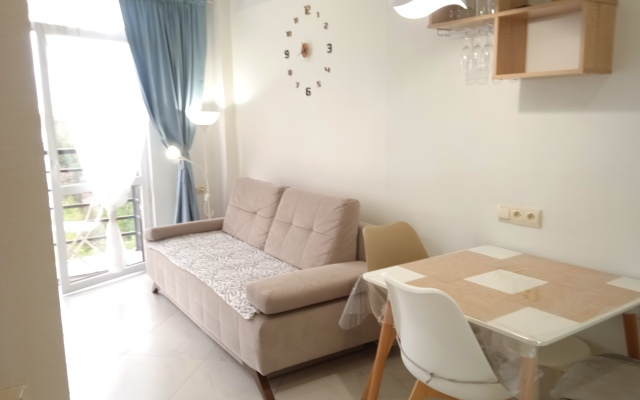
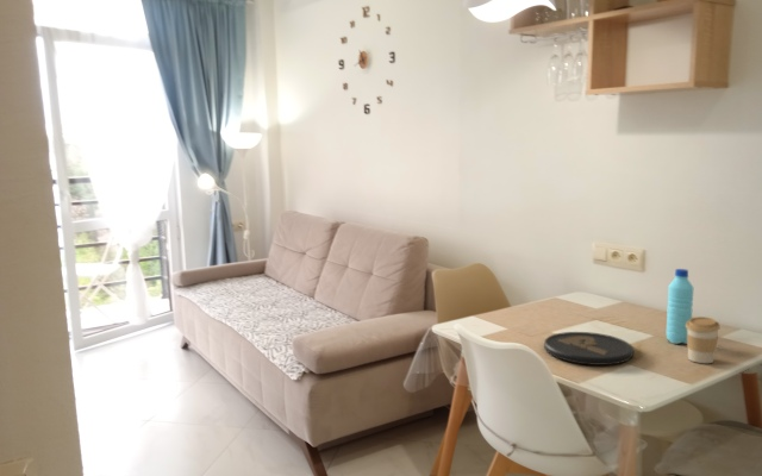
+ coffee cup (701, 339)
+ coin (587, 346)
+ water bottle (680, 306)
